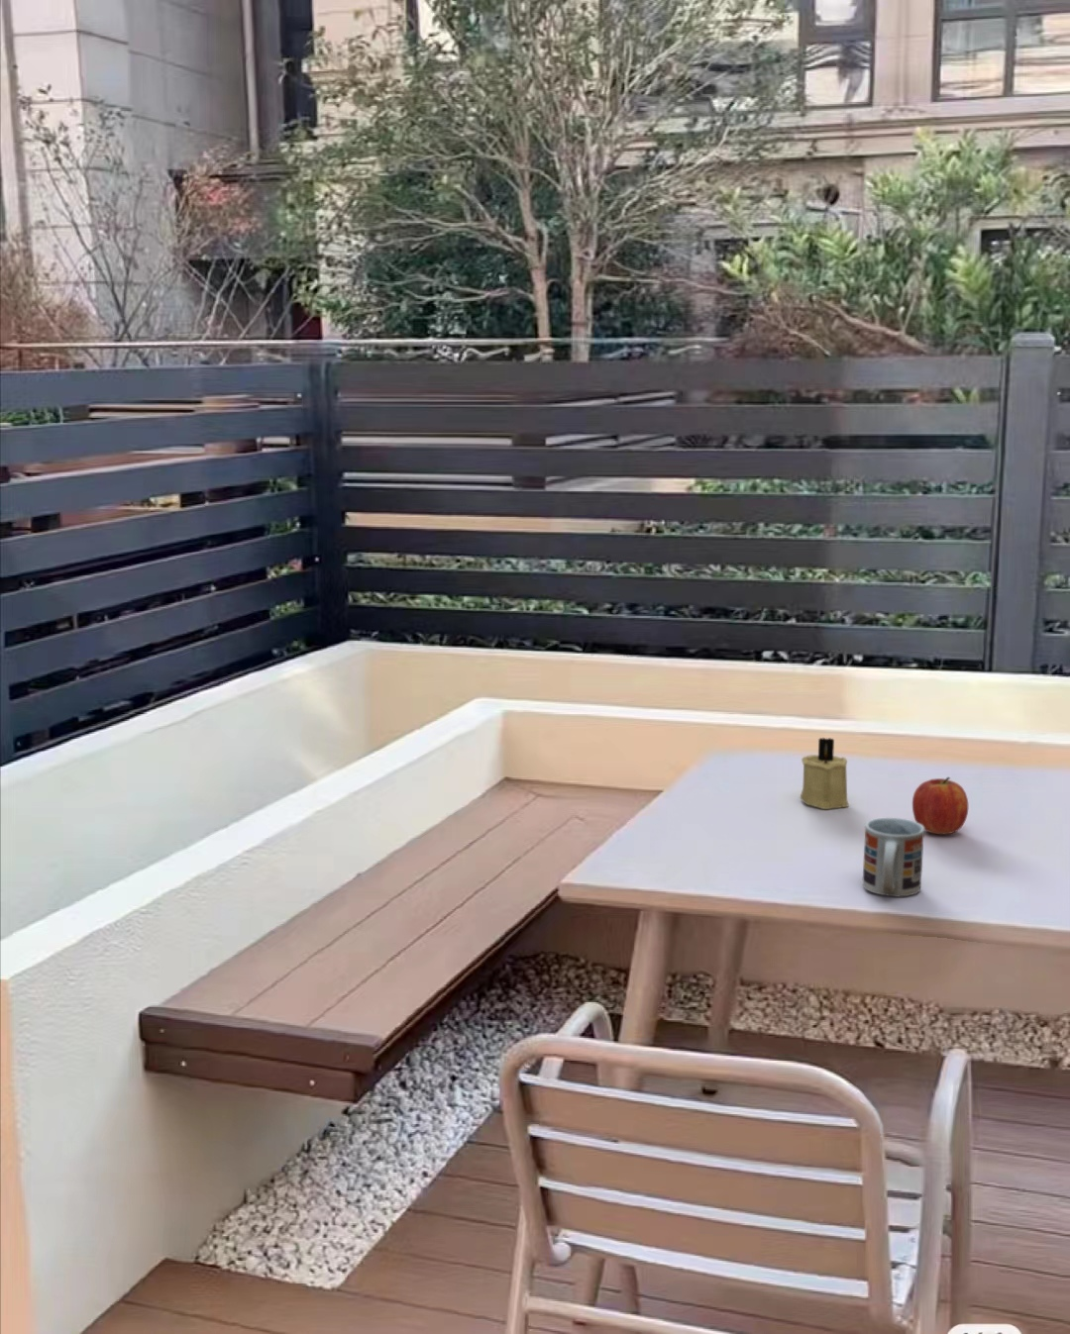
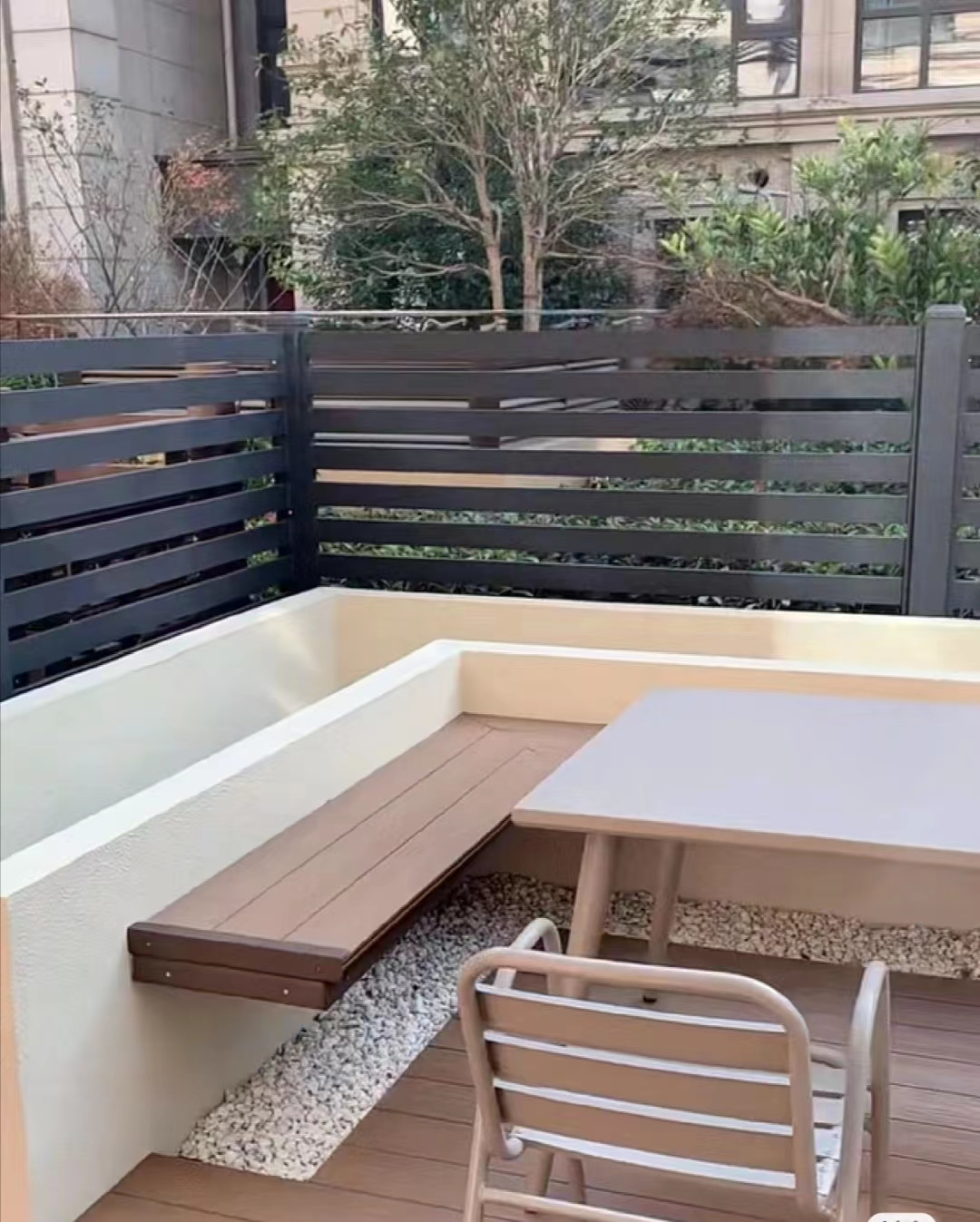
- candle (827, 770)
- cup (893, 859)
- fruit (940, 802)
